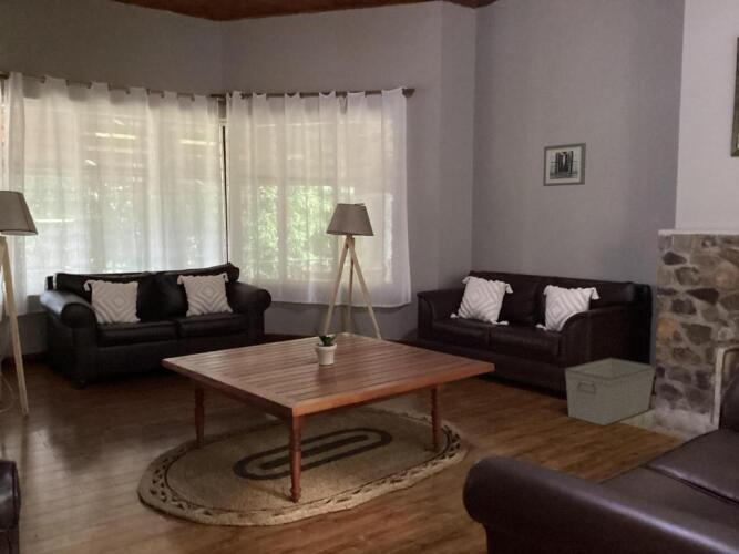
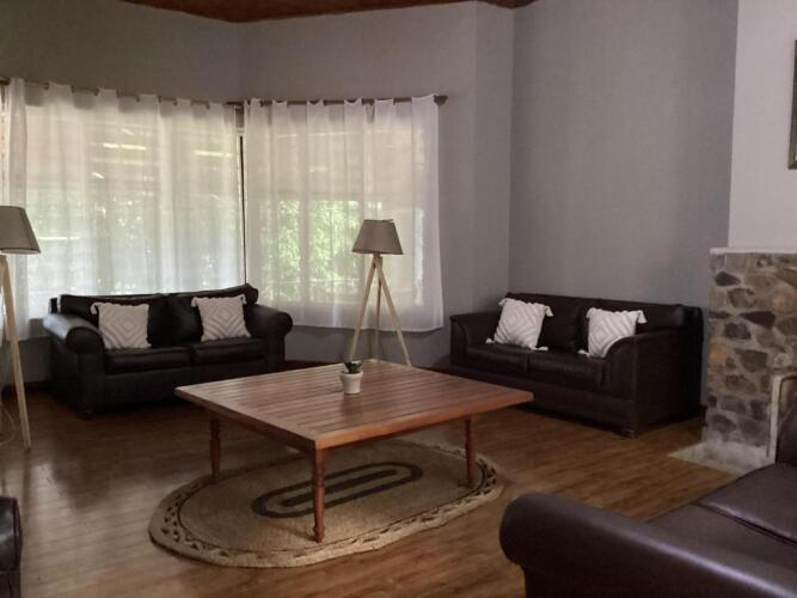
- wall art (564, 165)
- storage bin (609, 390)
